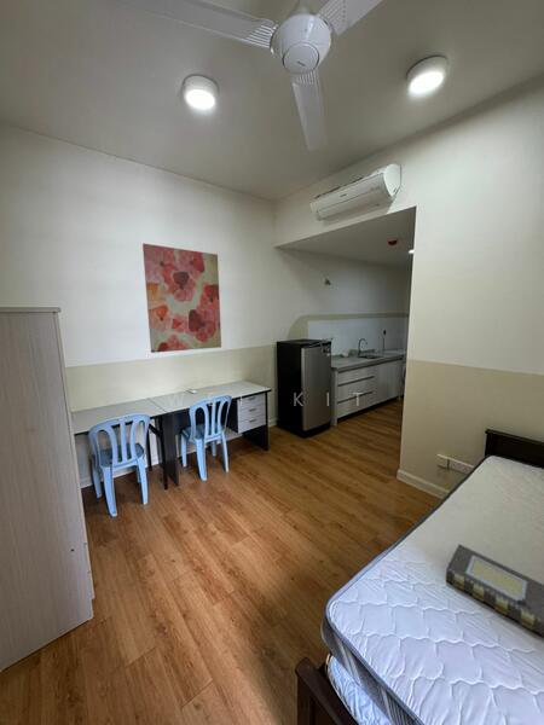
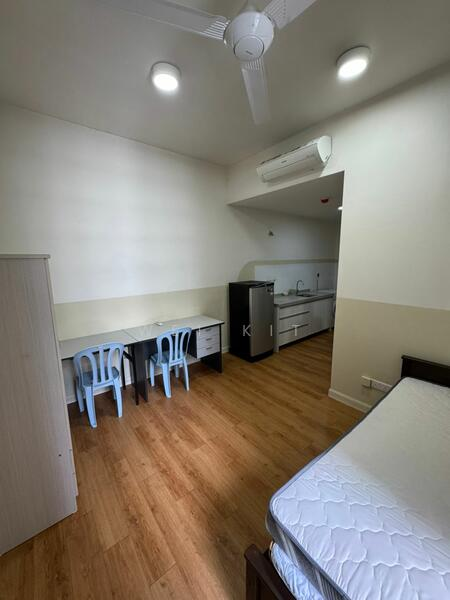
- book (496, 581)
- wall art (185, 301)
